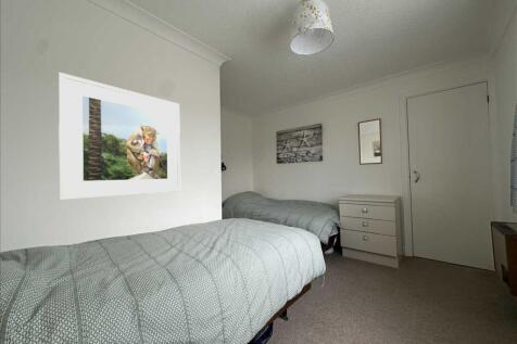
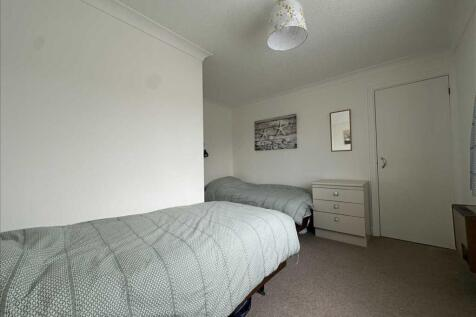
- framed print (130, 142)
